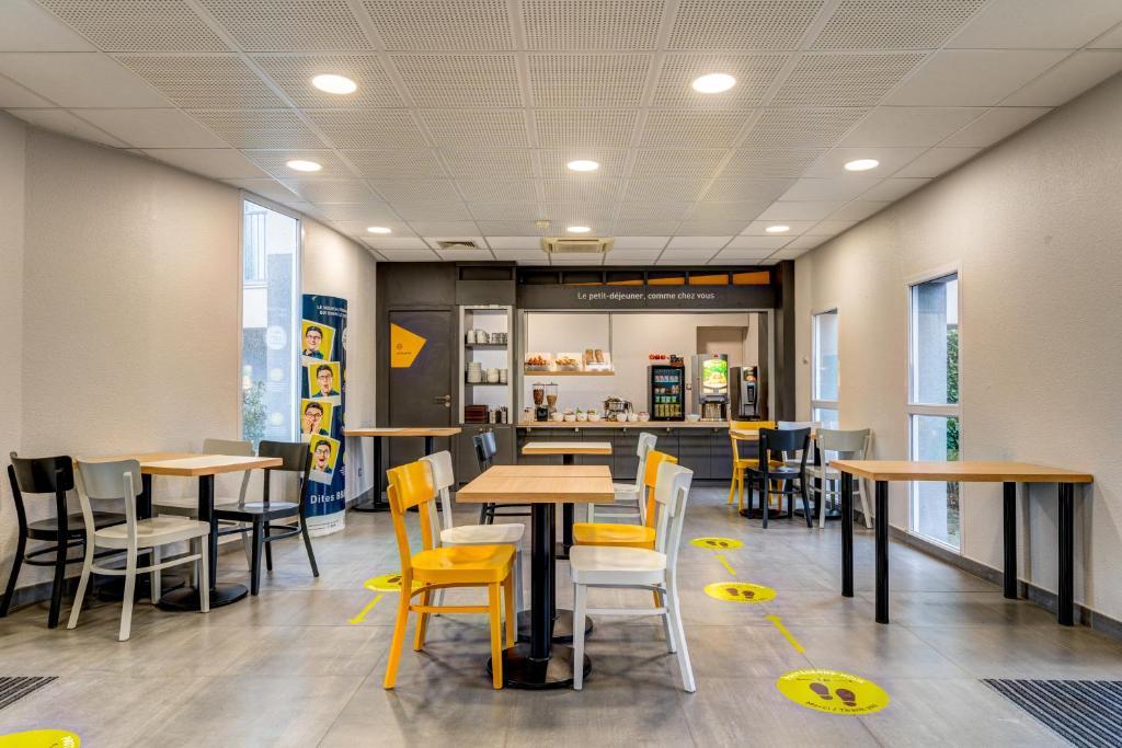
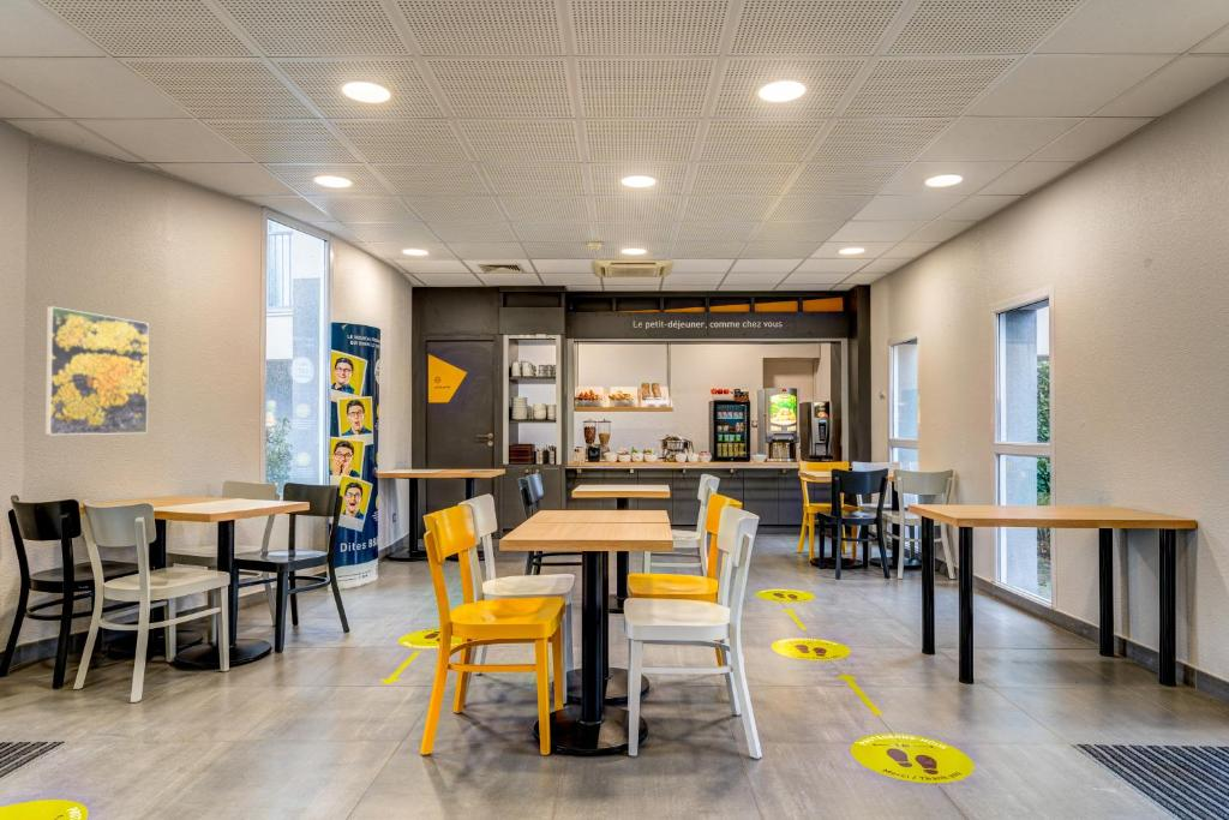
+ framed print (101, 375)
